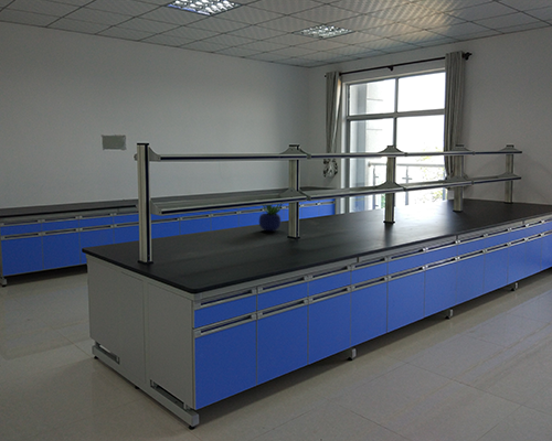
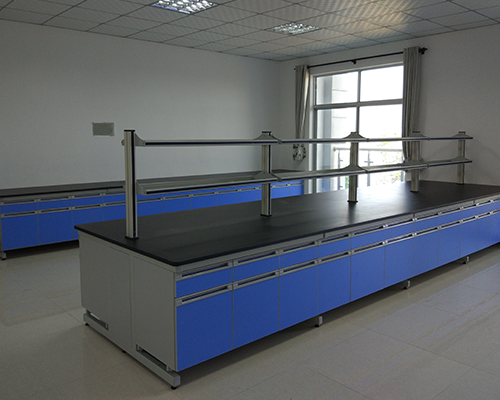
- potted plant (272, 212)
